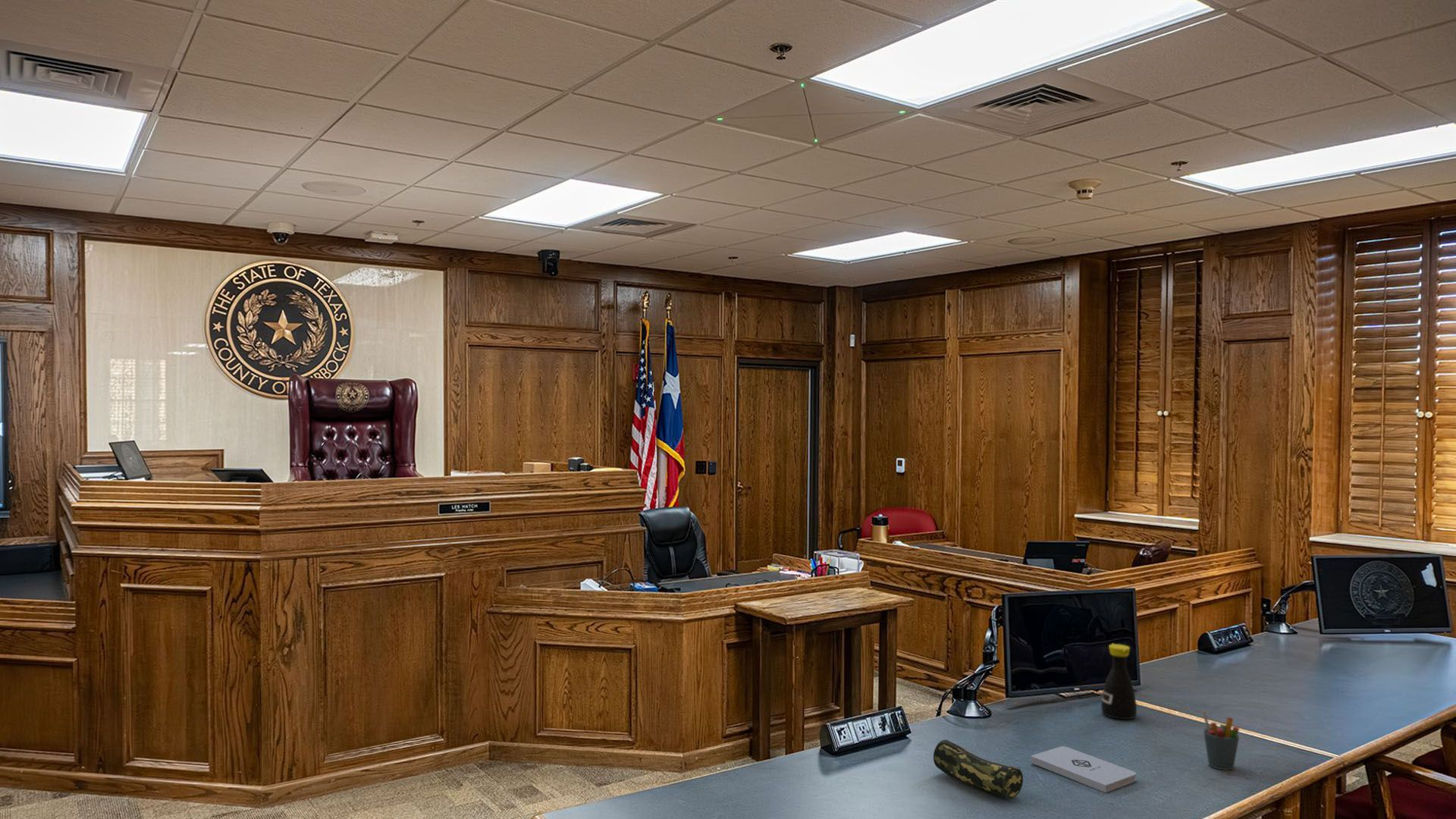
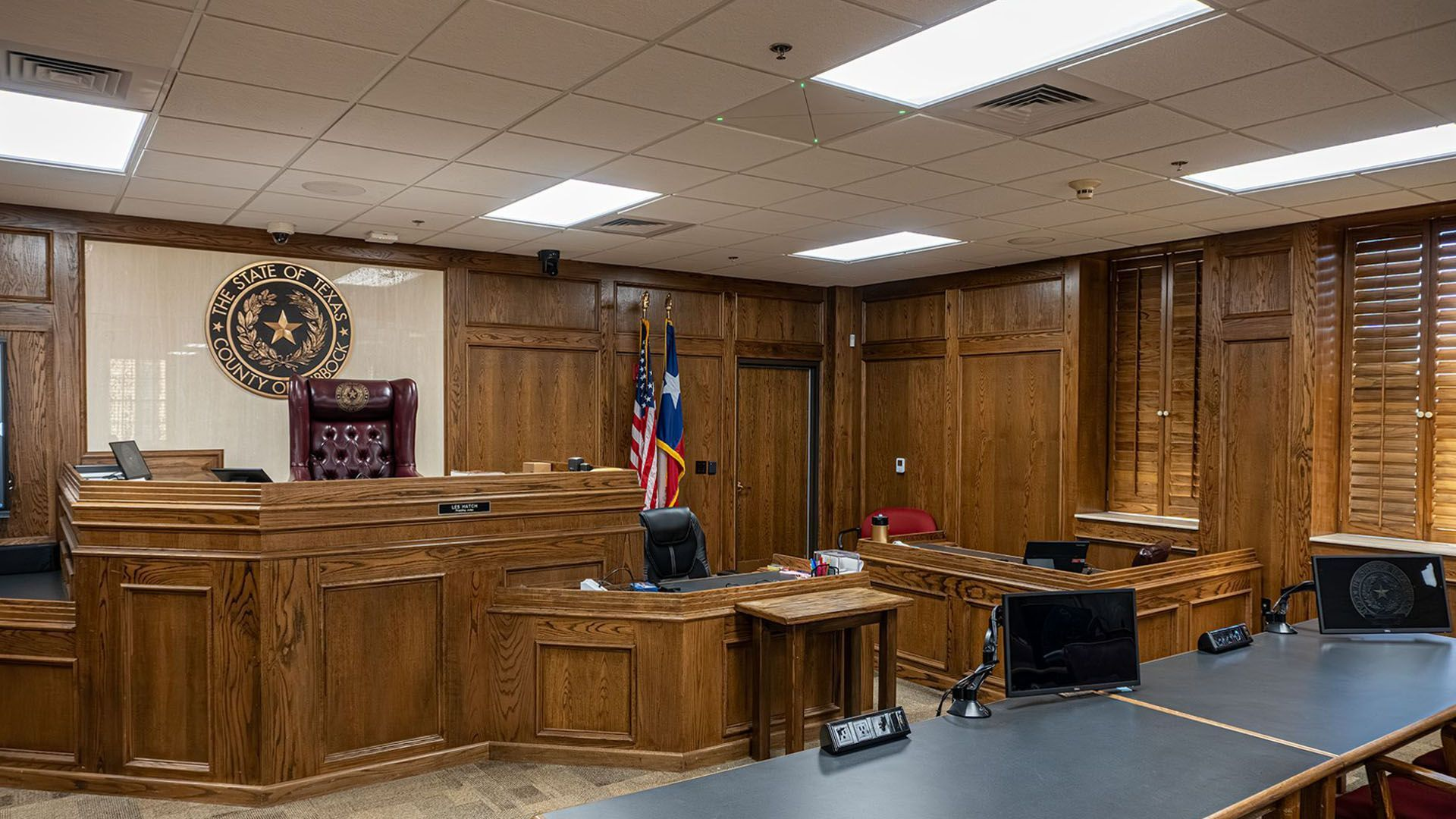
- pencil case (978, 770)
- pen holder (1221, 740)
- notepad (1083, 767)
- bottle (1119, 680)
